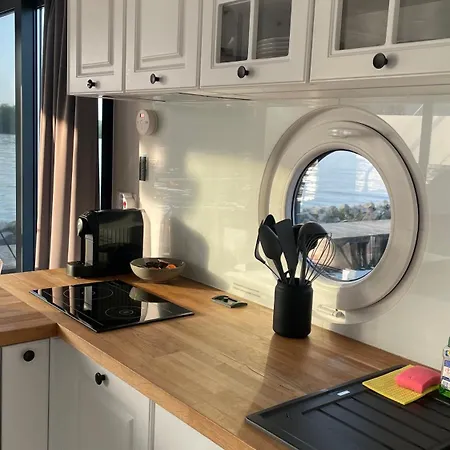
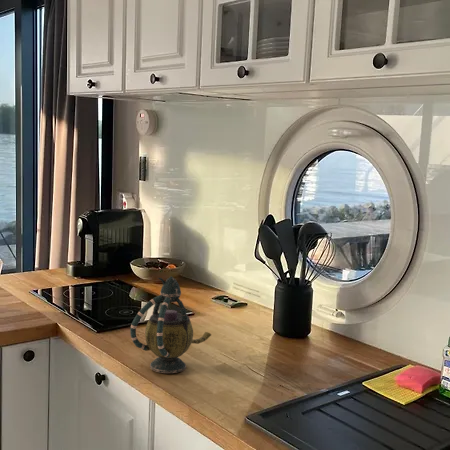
+ teapot (179, 319)
